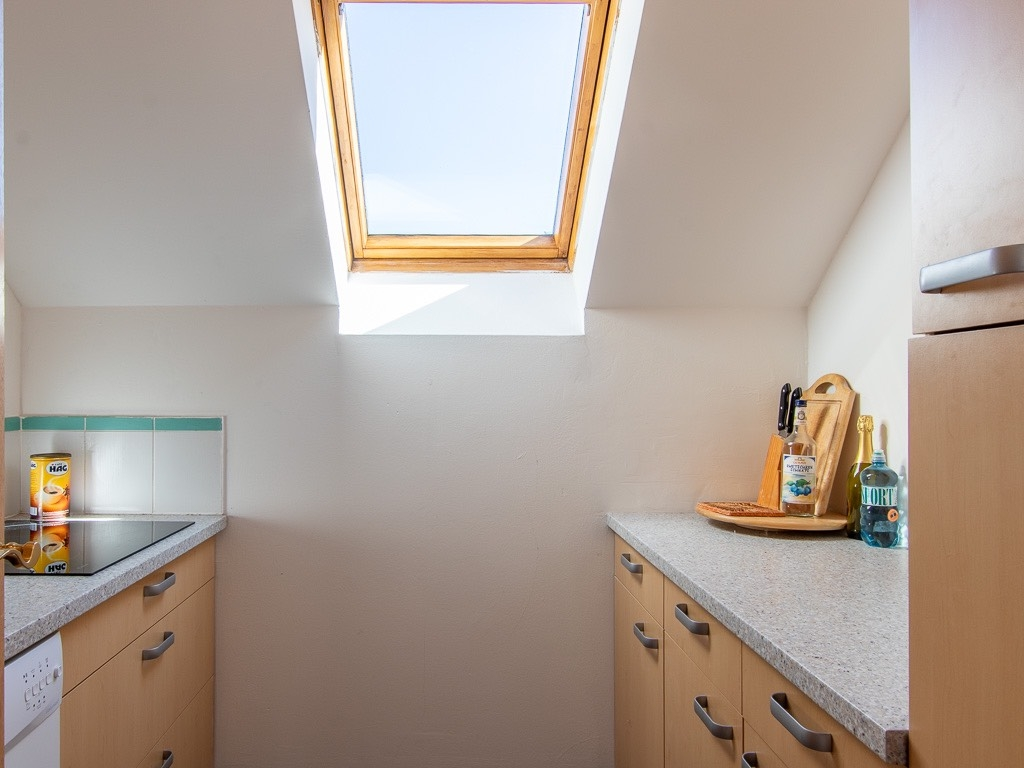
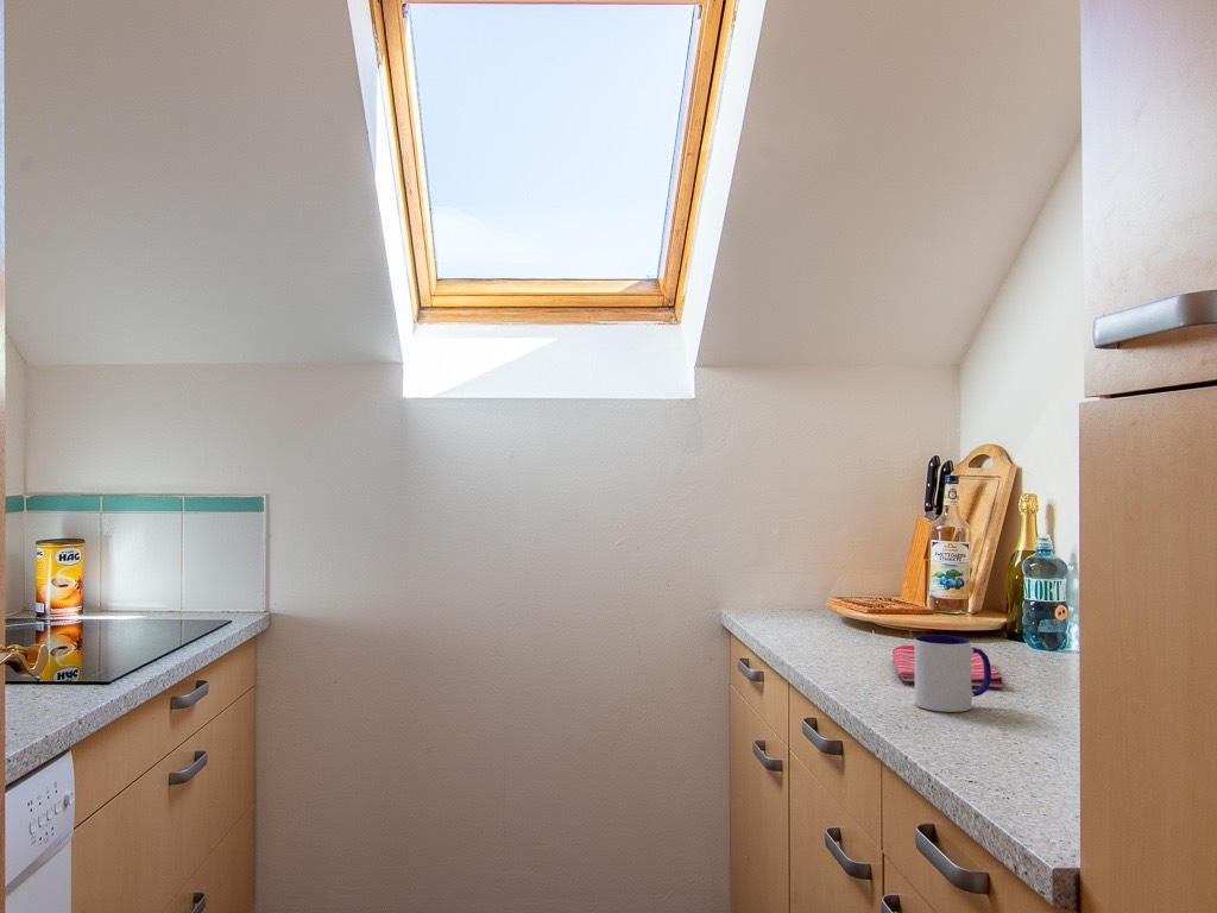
+ dish towel (971, 665)
+ mug (953, 672)
